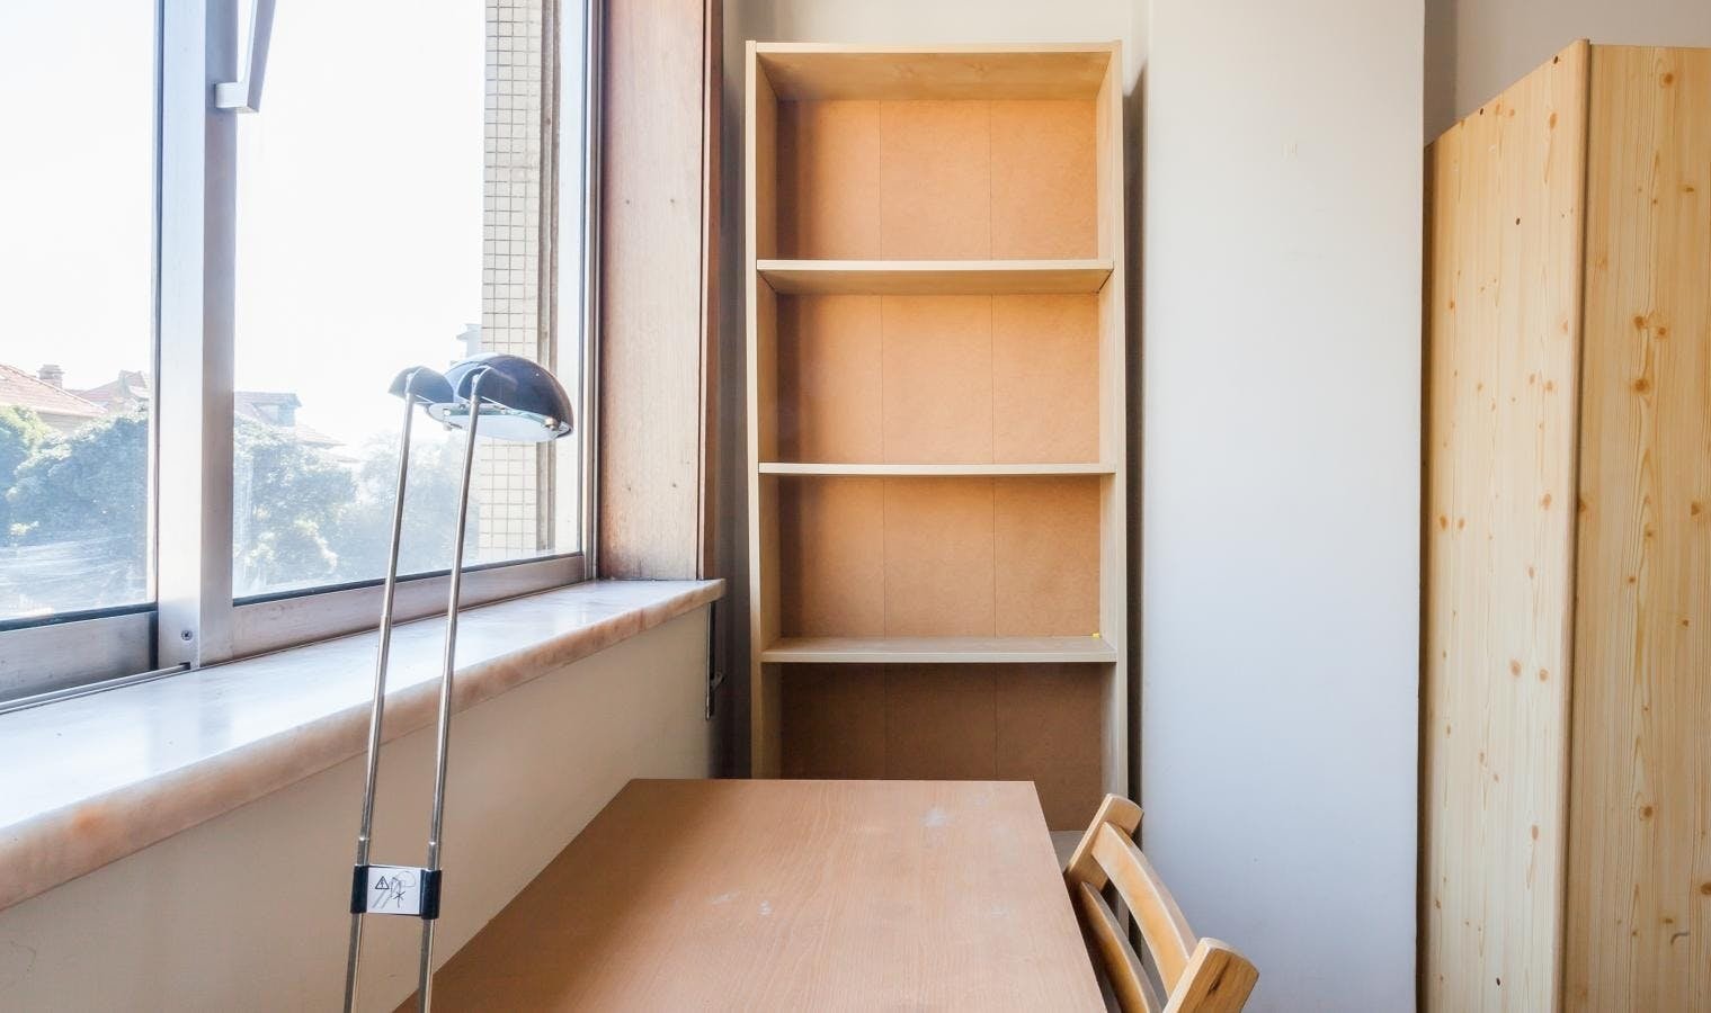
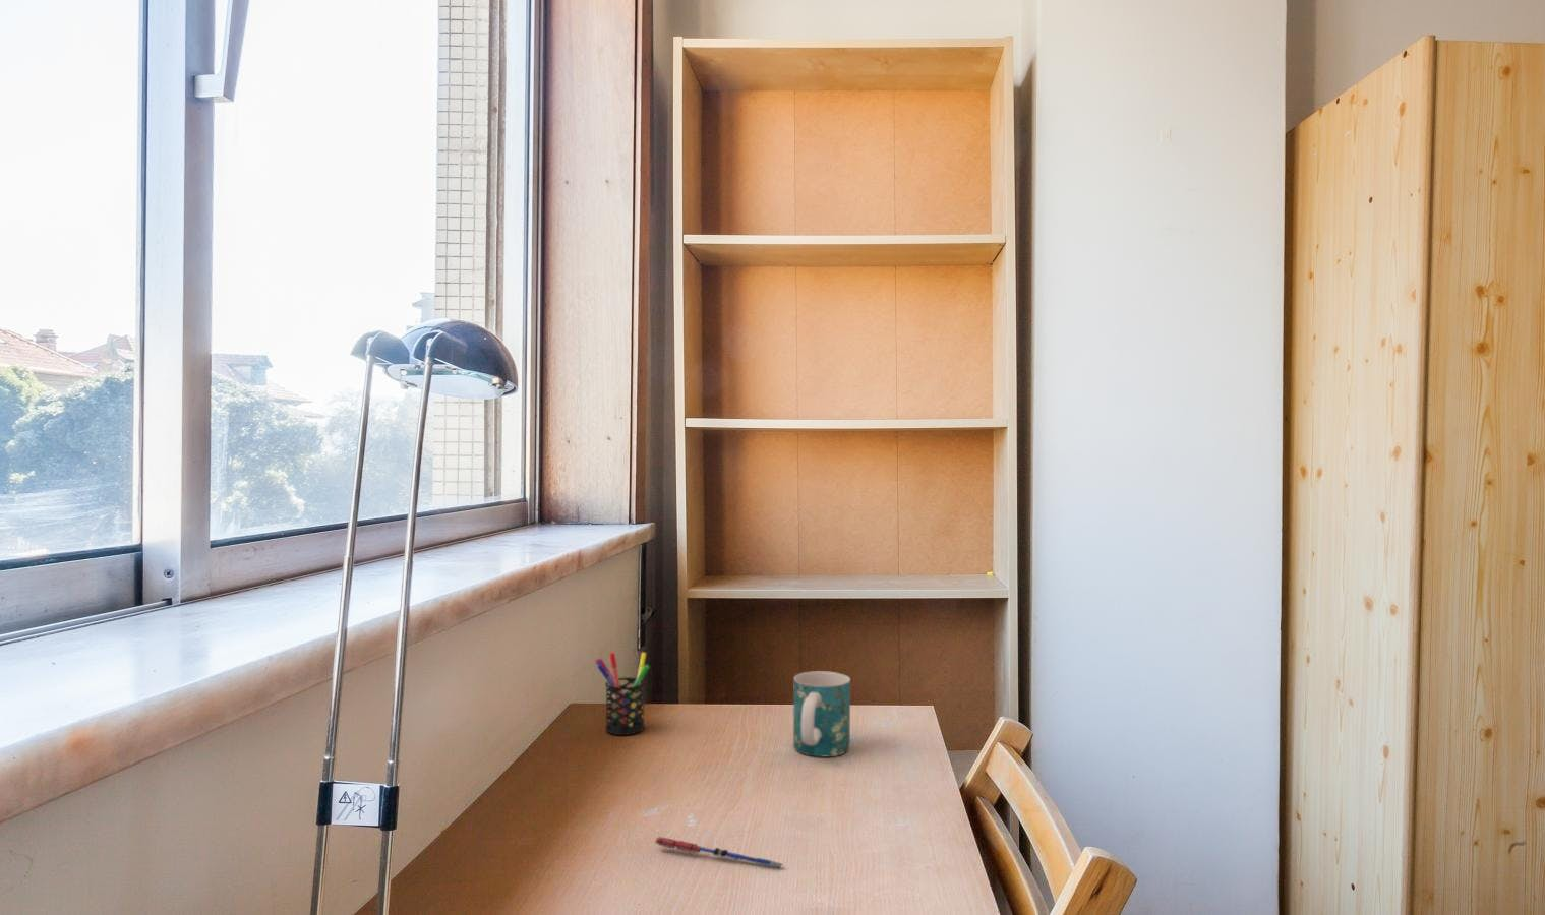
+ mug (818, 716)
+ pen (717, 851)
+ pen holder (626, 690)
